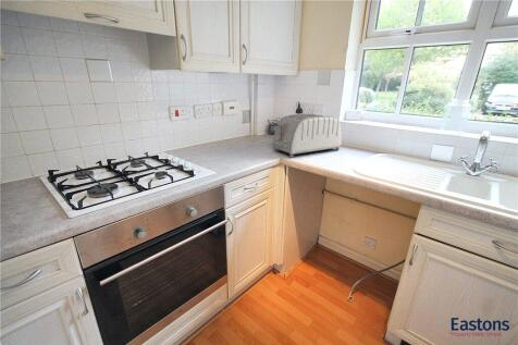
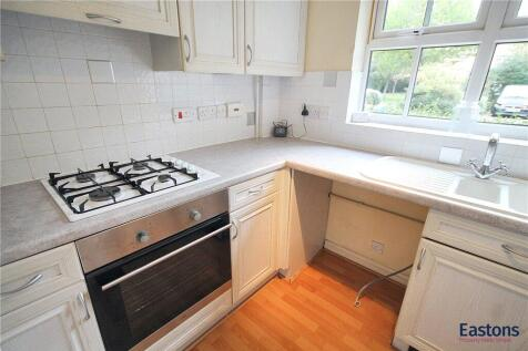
- toaster (306, 133)
